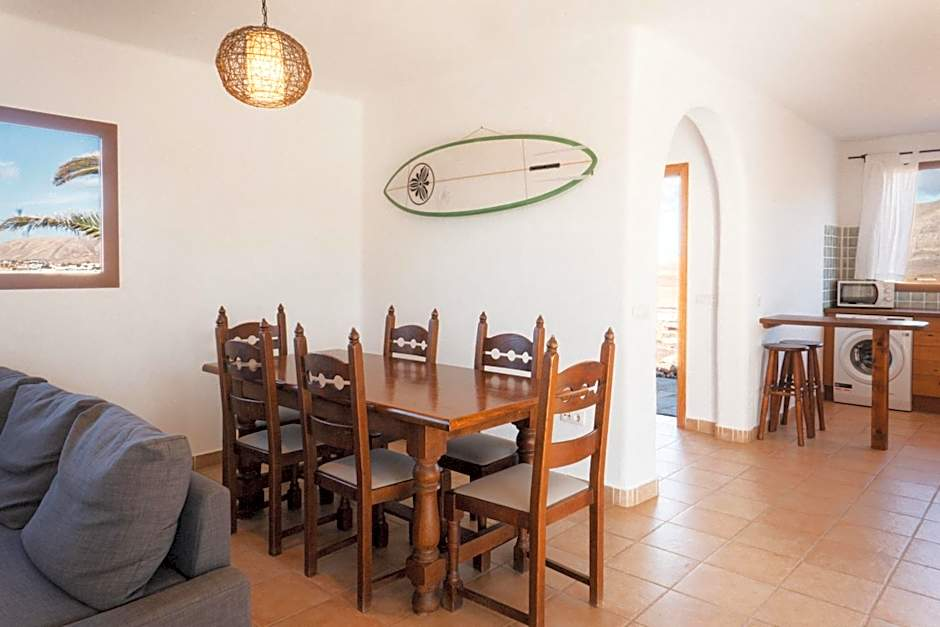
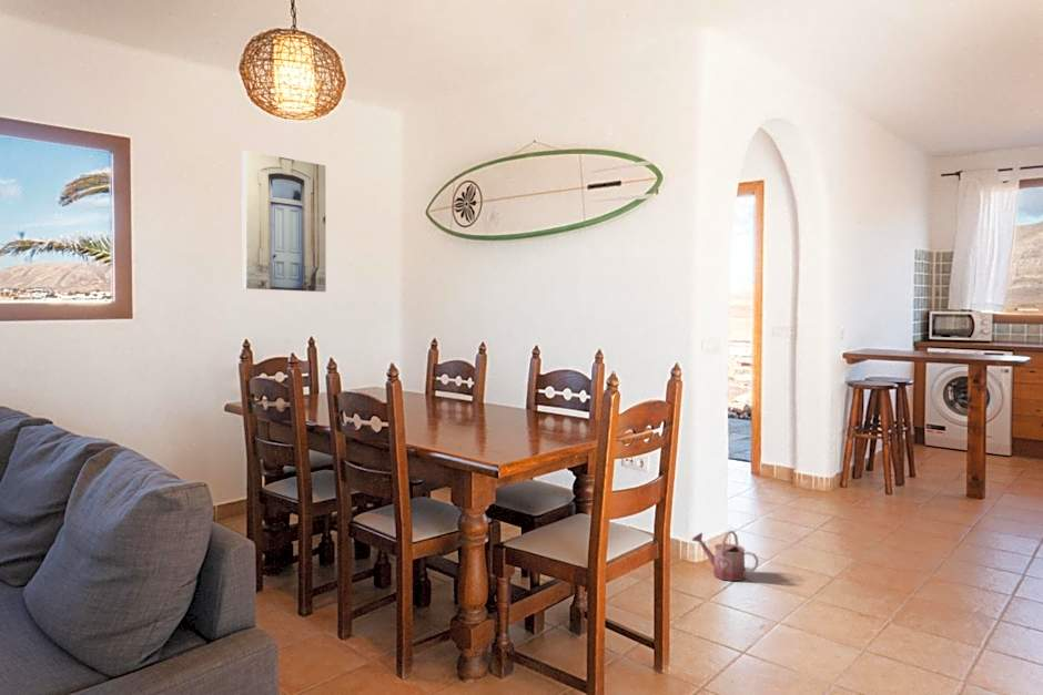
+ wall art (285, 224)
+ watering can (723, 552)
